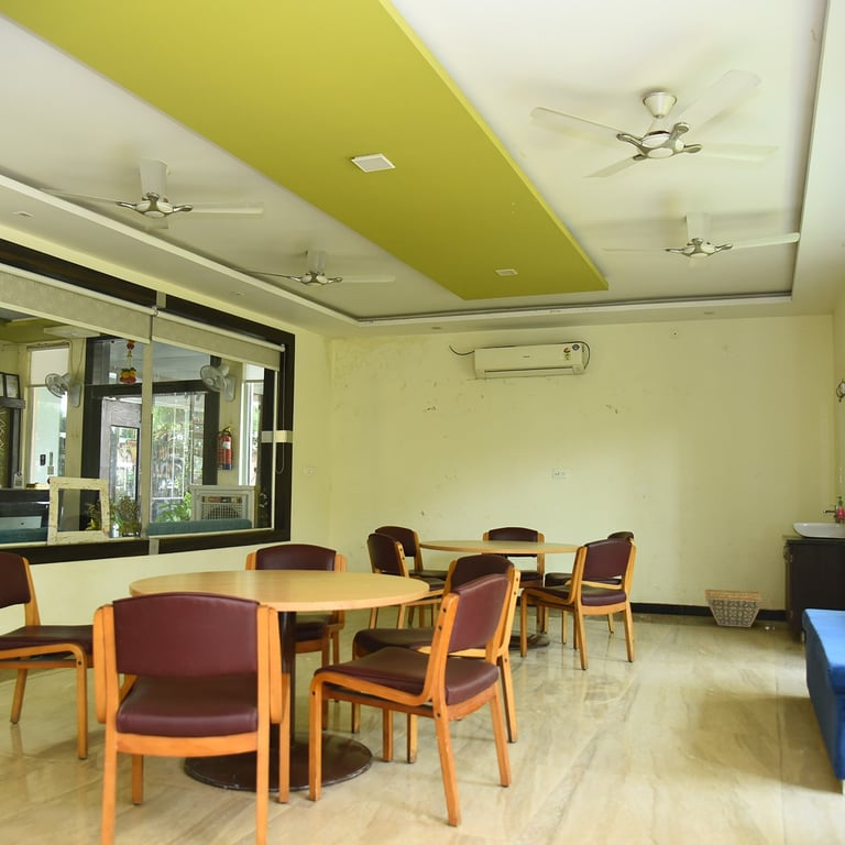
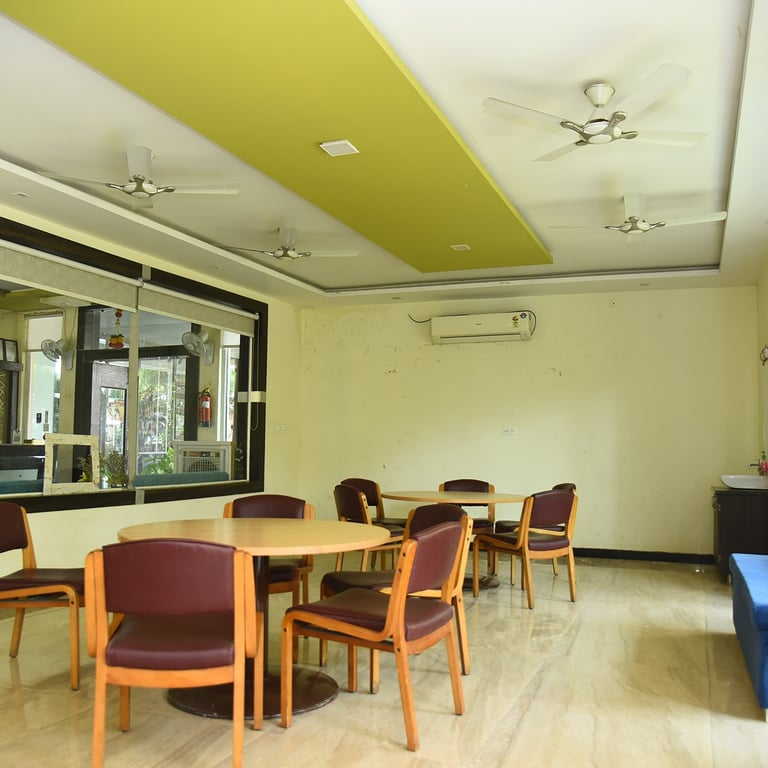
- basket (733, 608)
